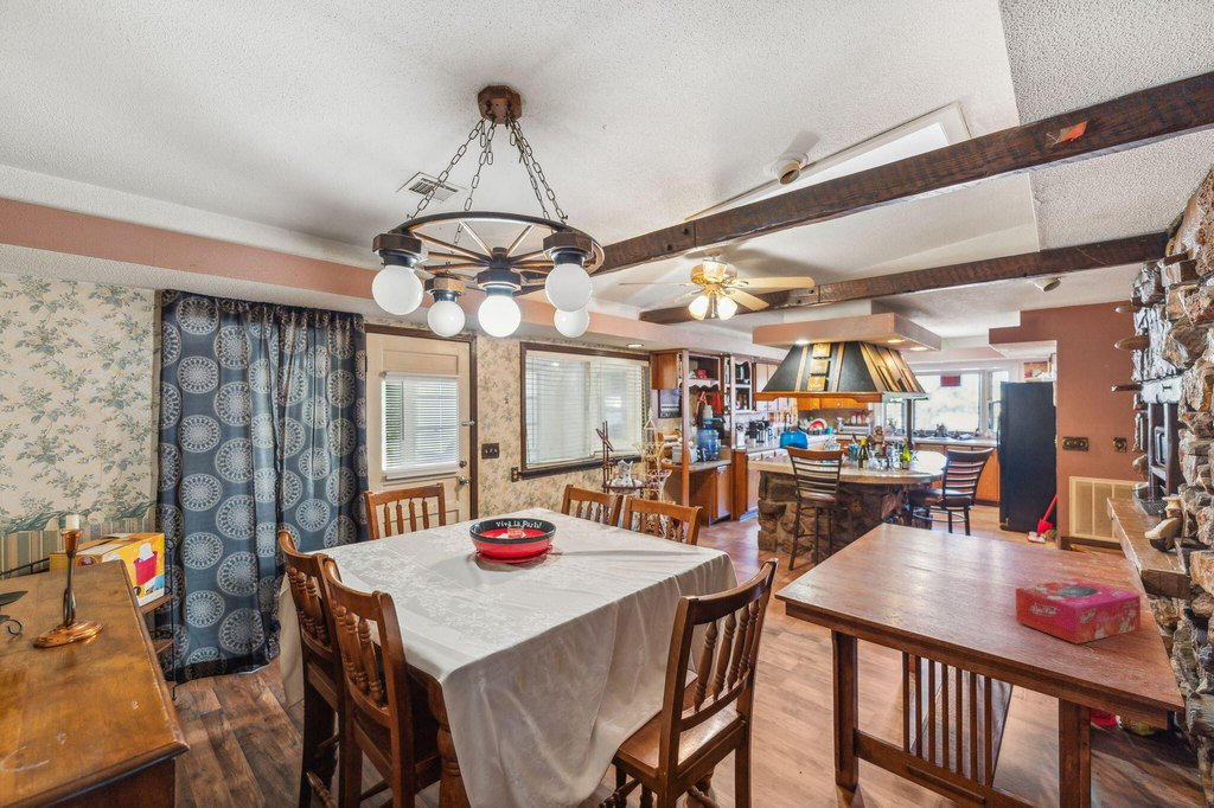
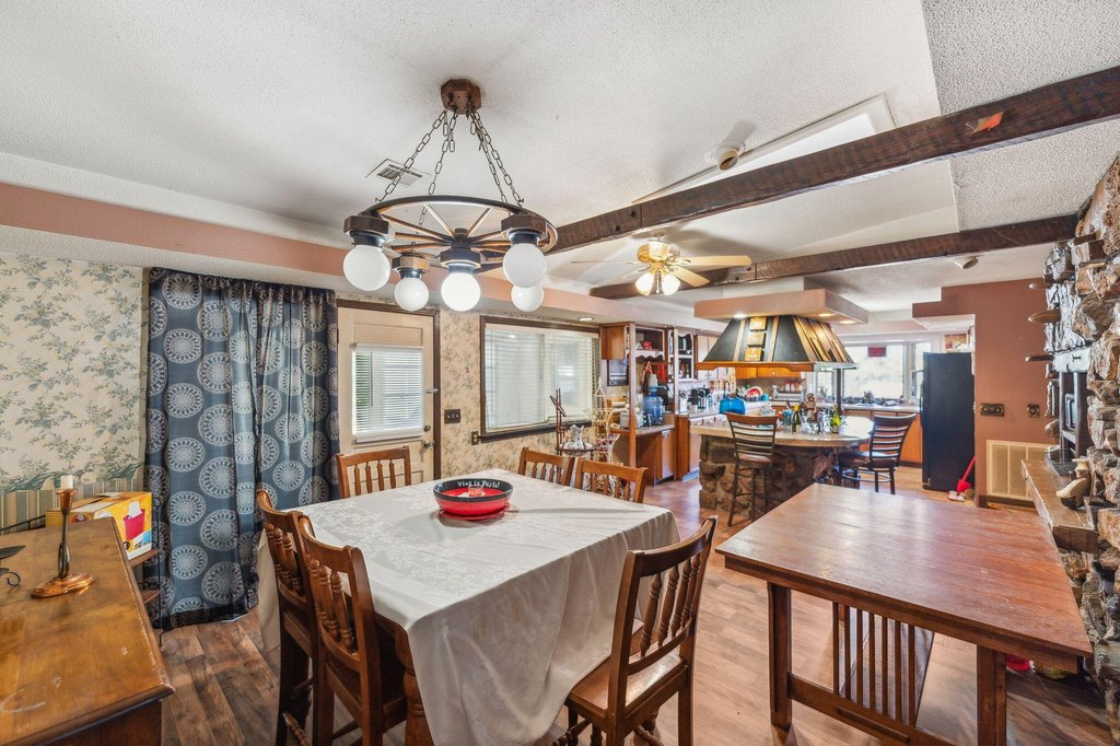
- tissue box (1076, 608)
